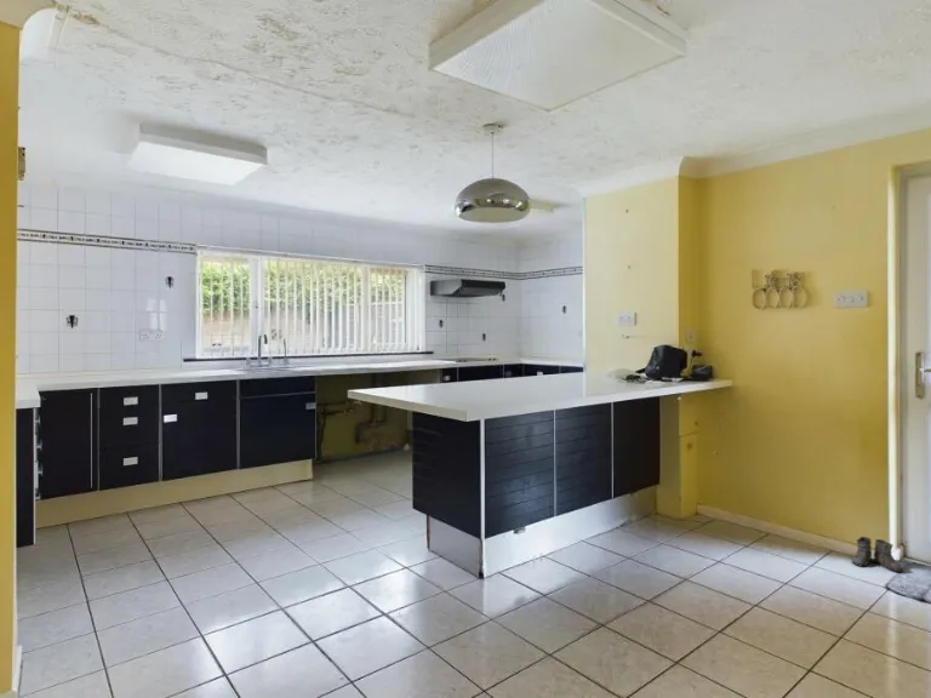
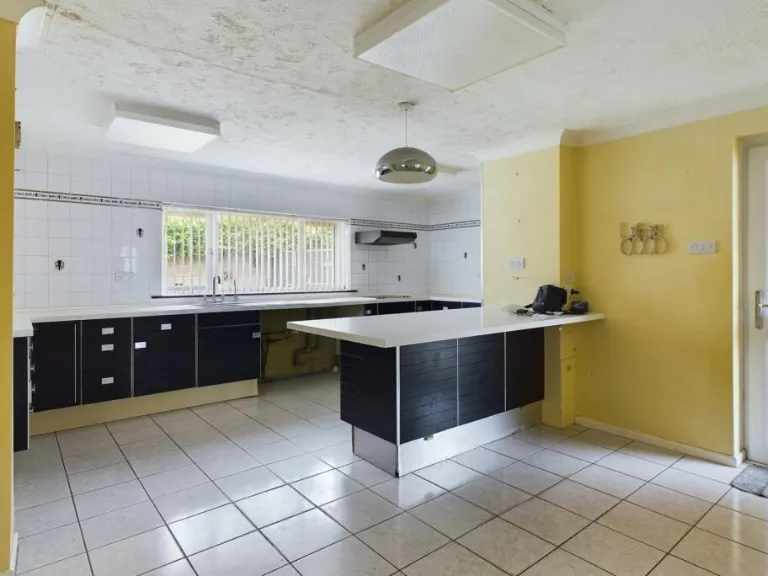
- boots (874, 553)
